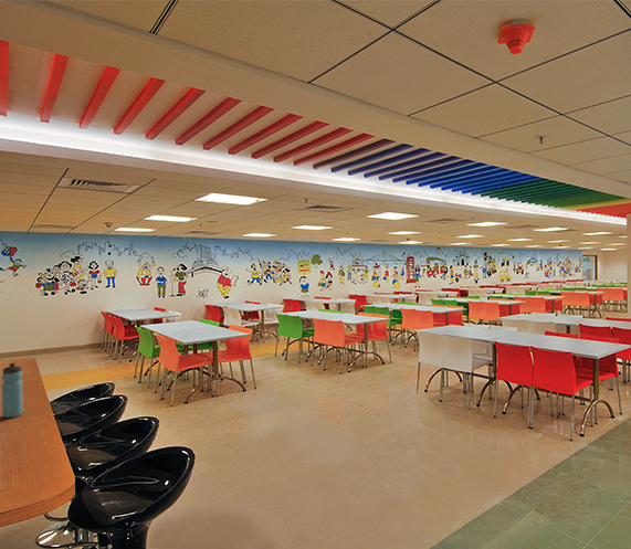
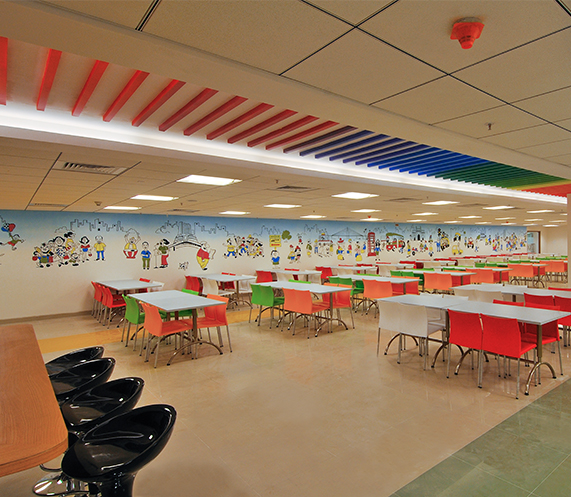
- water bottle (12, 389)
